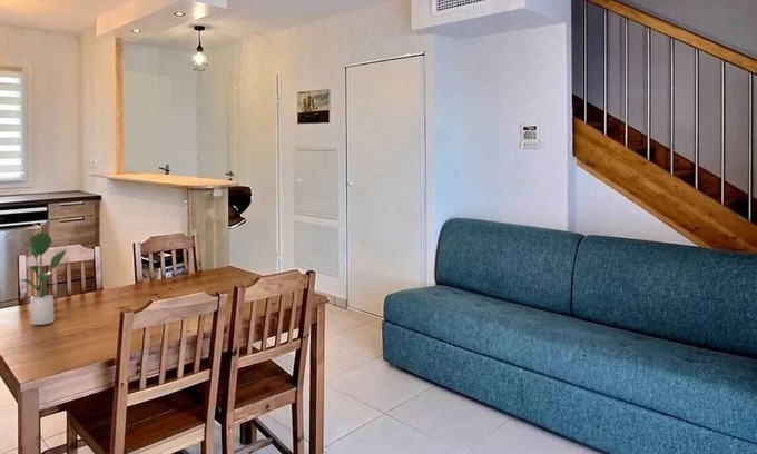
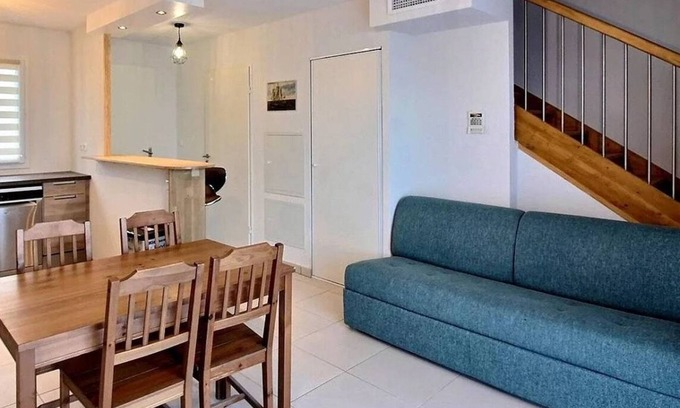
- potted plant (42, 277)
